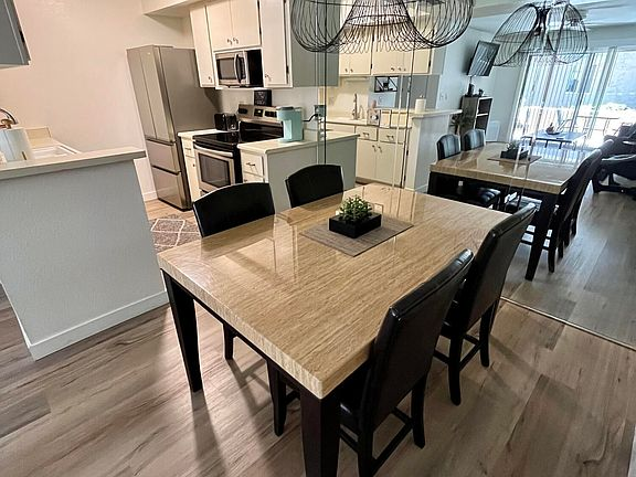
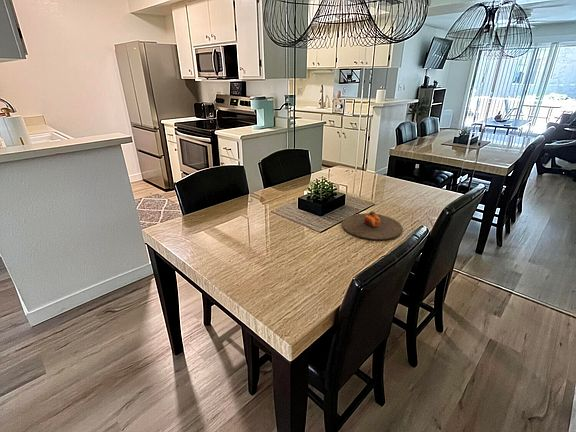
+ plate (372, 219)
